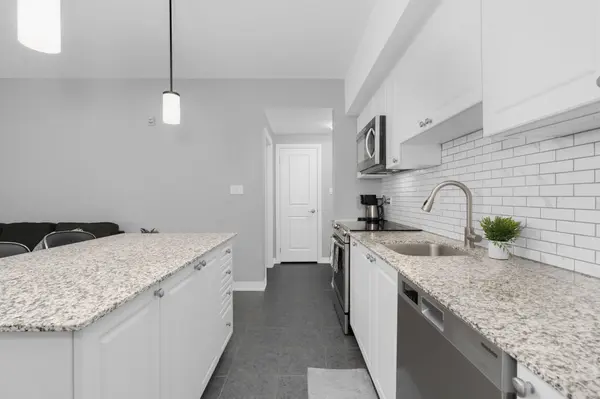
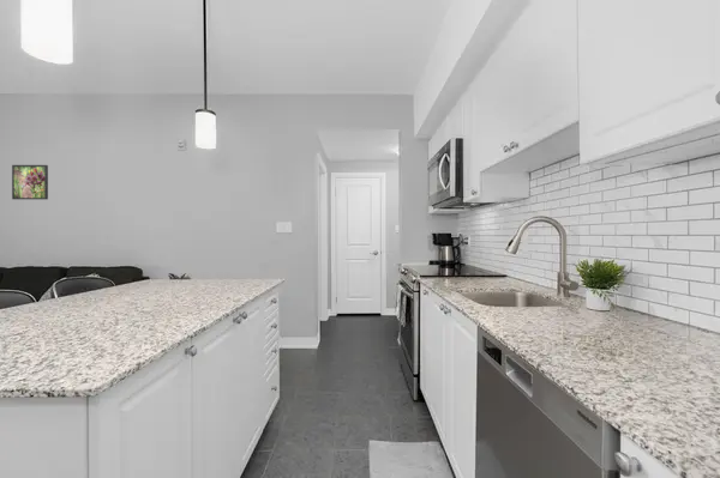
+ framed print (30, 182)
